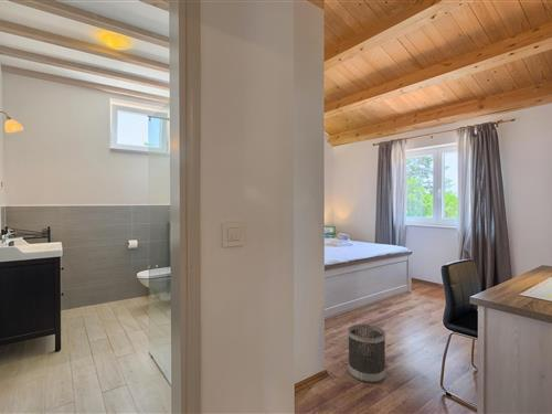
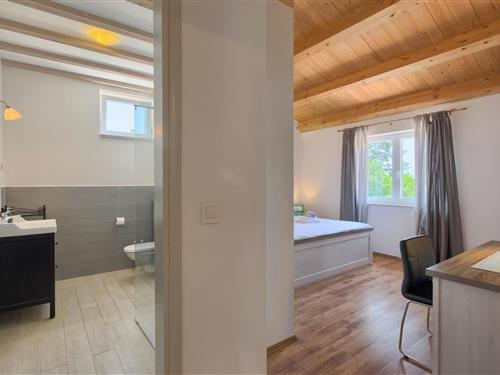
- wastebasket (365, 351)
